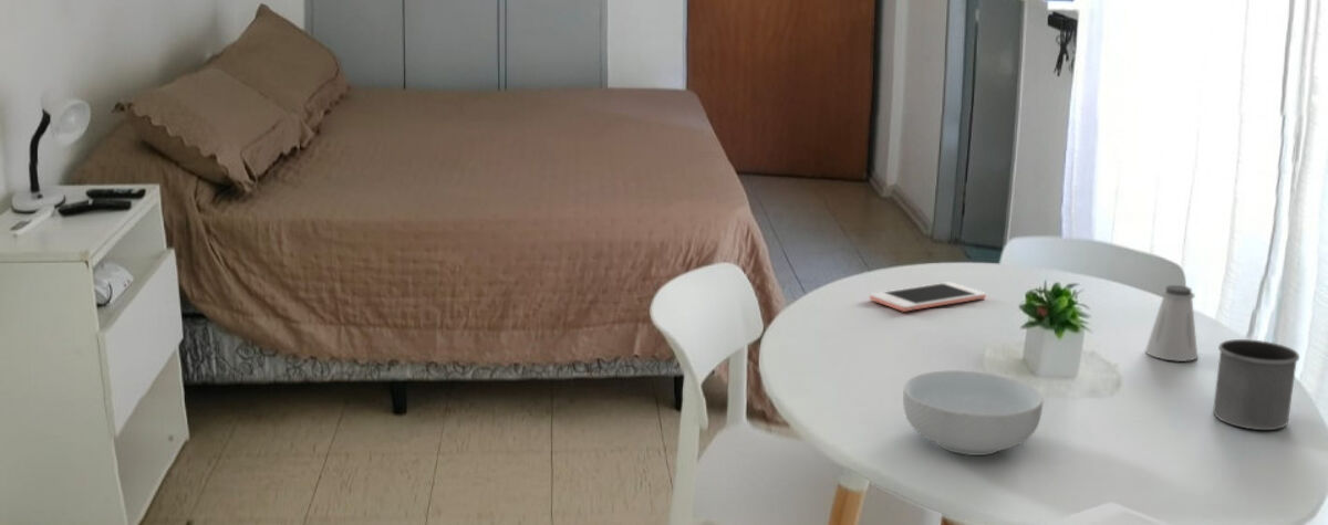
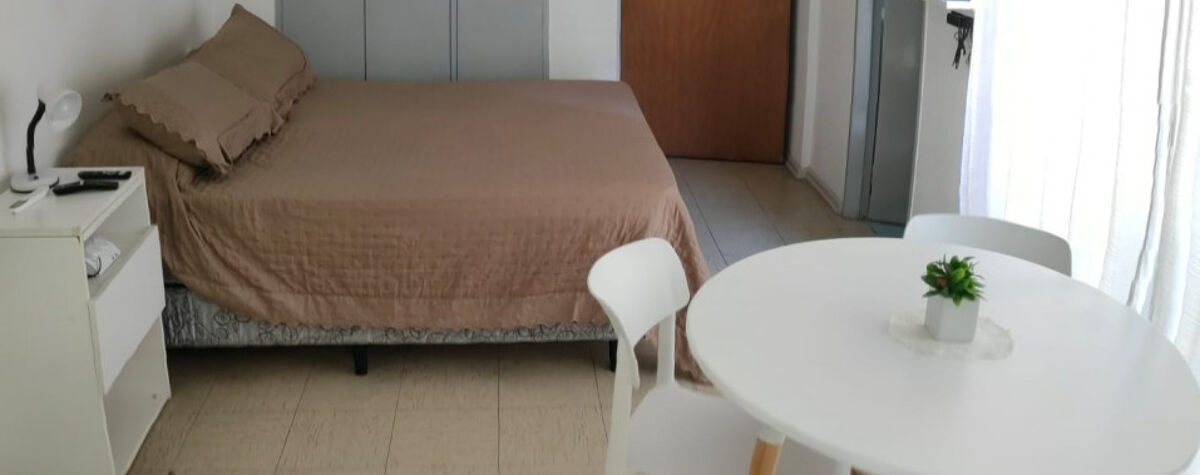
- saltshaker (1174, 321)
- cell phone (927, 296)
- cereal bowl (971, 417)
- mug (1249, 381)
